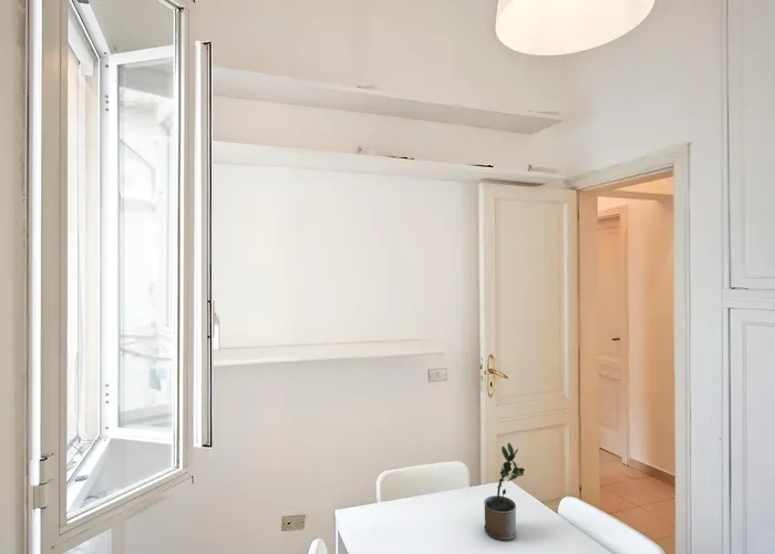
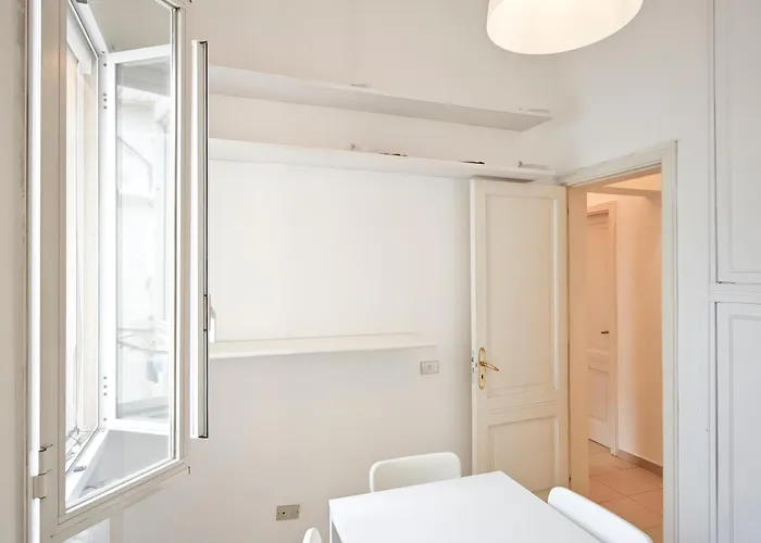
- potted plant (505, 491)
